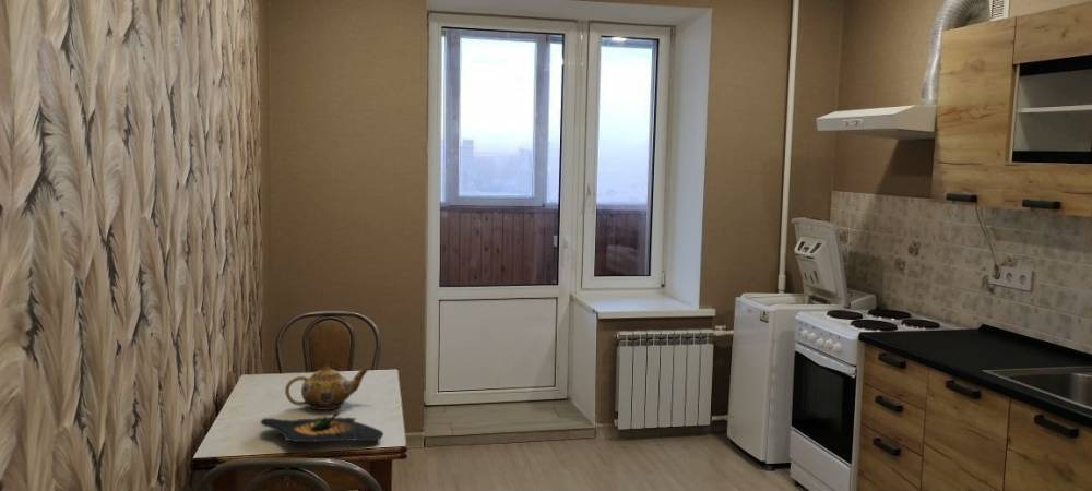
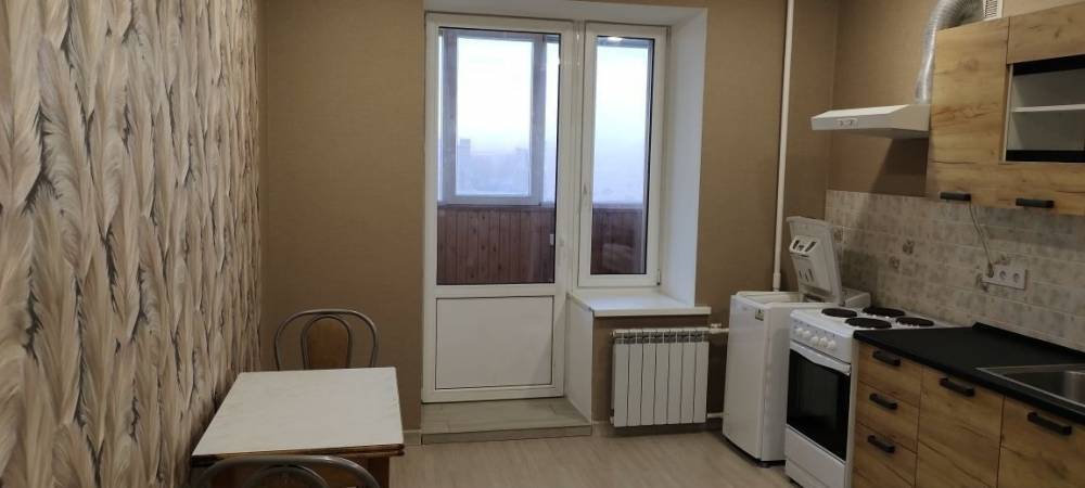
- tequila (323, 424)
- teapot (327, 384)
